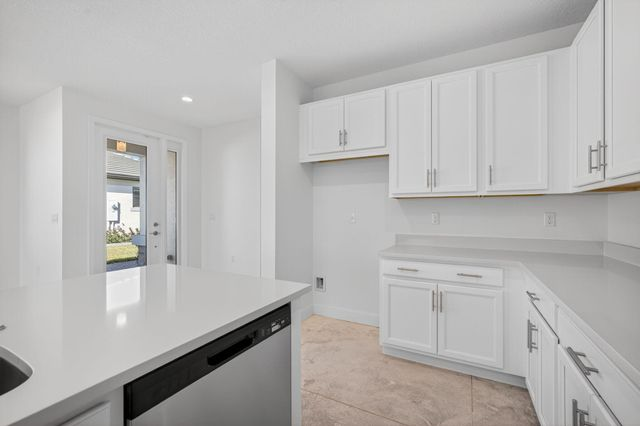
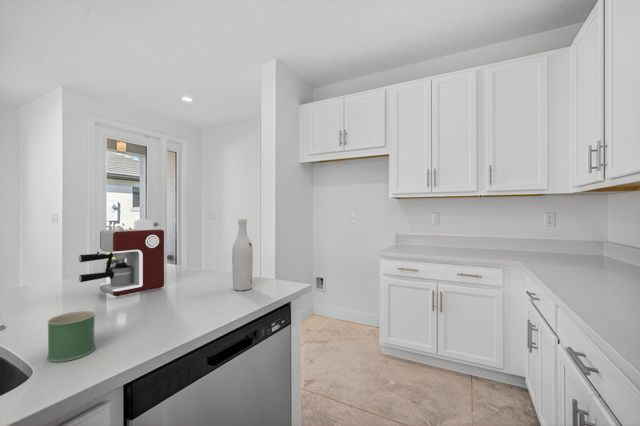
+ coffee maker (121, 255)
+ wine bottle (242, 253)
+ mug (72, 332)
